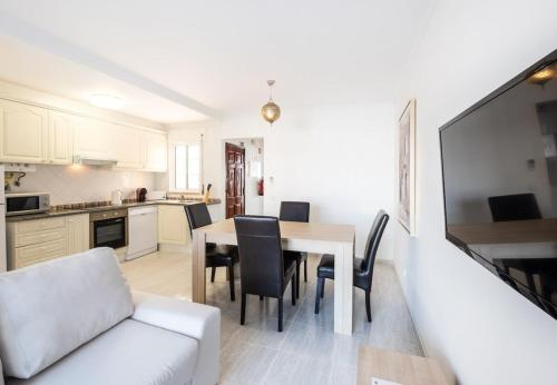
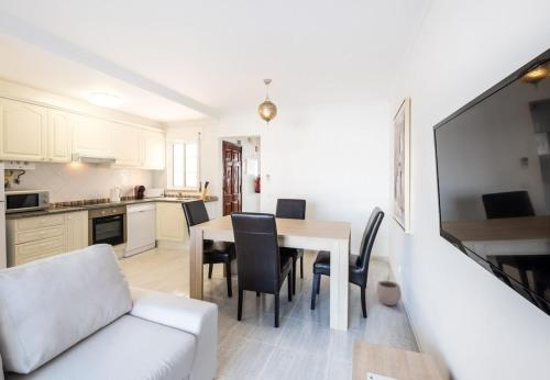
+ plant pot (388, 289)
